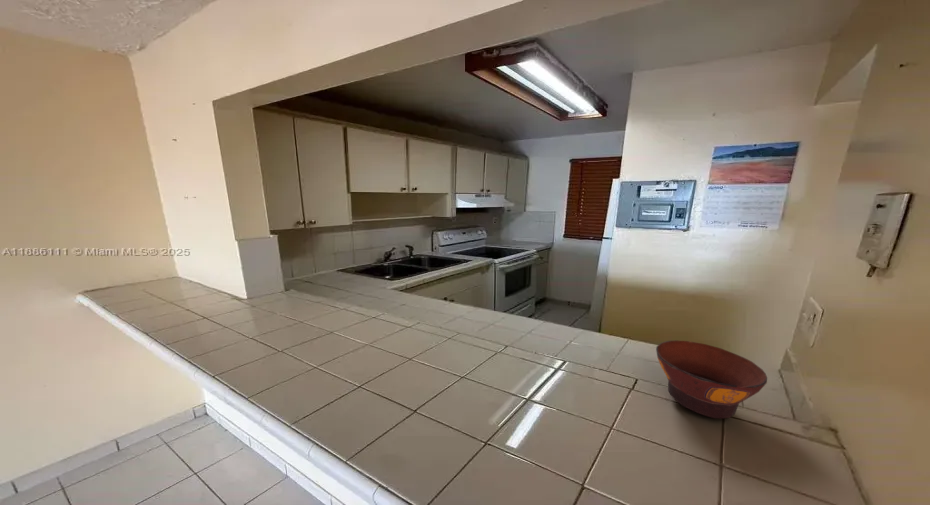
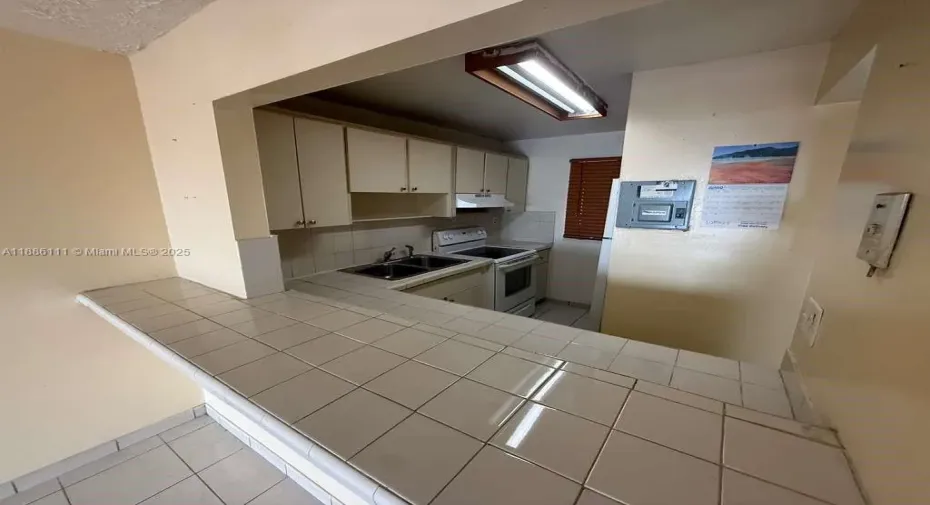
- bowl (703, 383)
